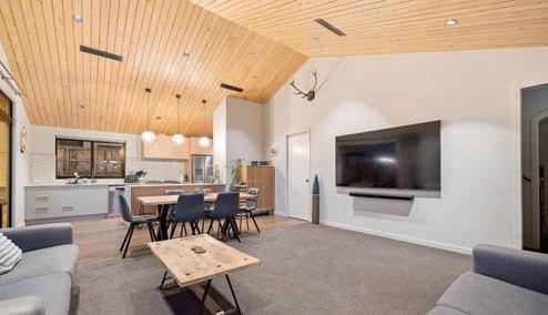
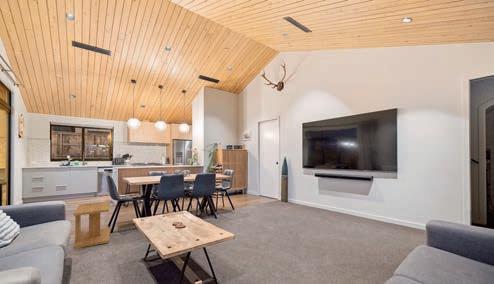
+ side table (93, 223)
